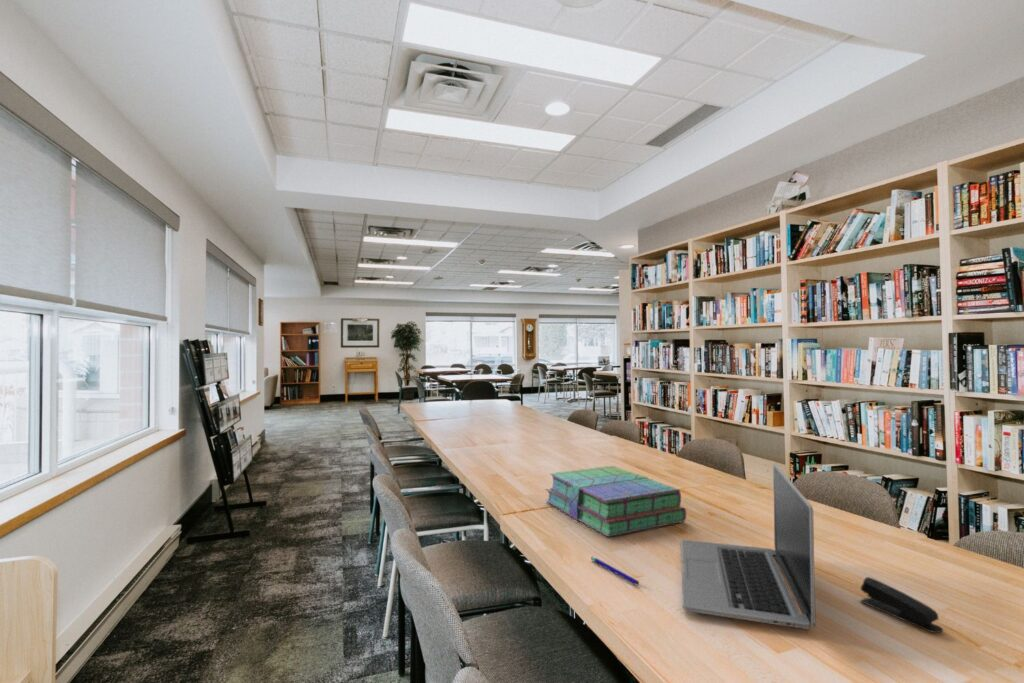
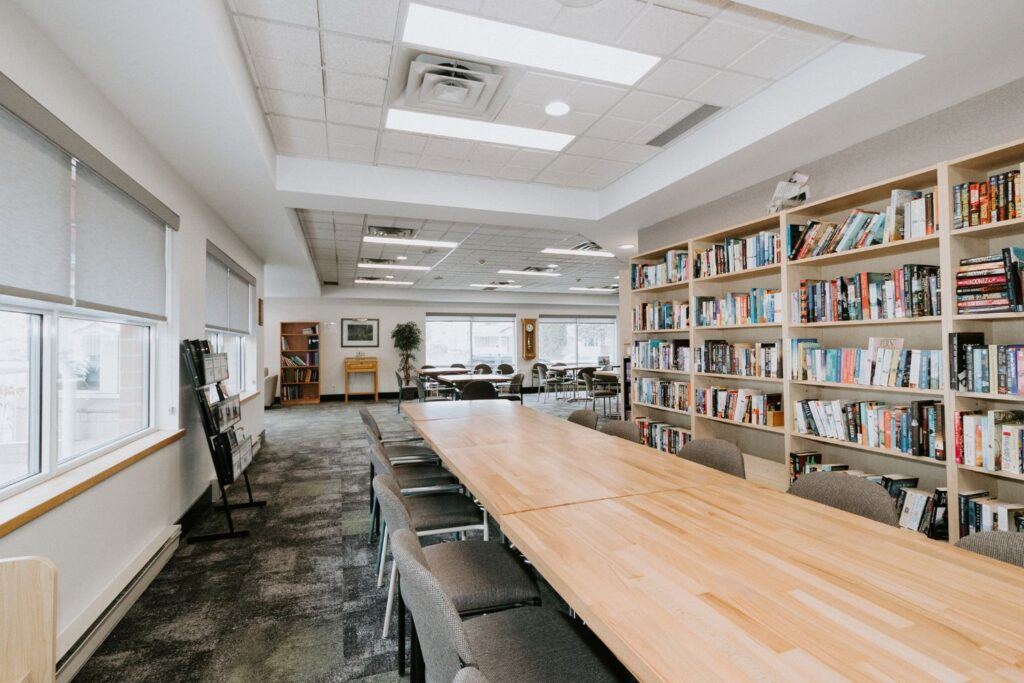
- stack of books (611, 495)
- laptop (731, 544)
- stapler (899, 602)
- pen (613, 569)
